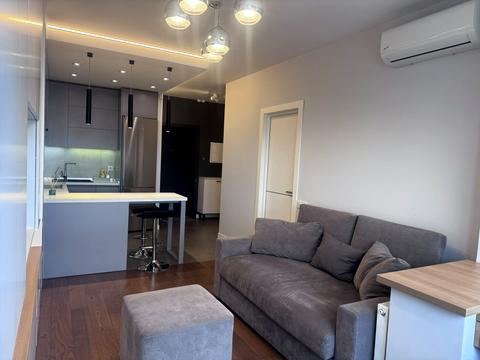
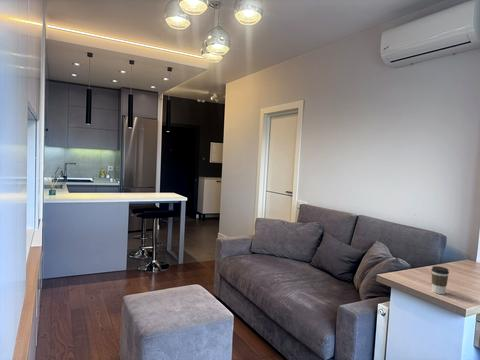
+ coffee cup (439, 280)
